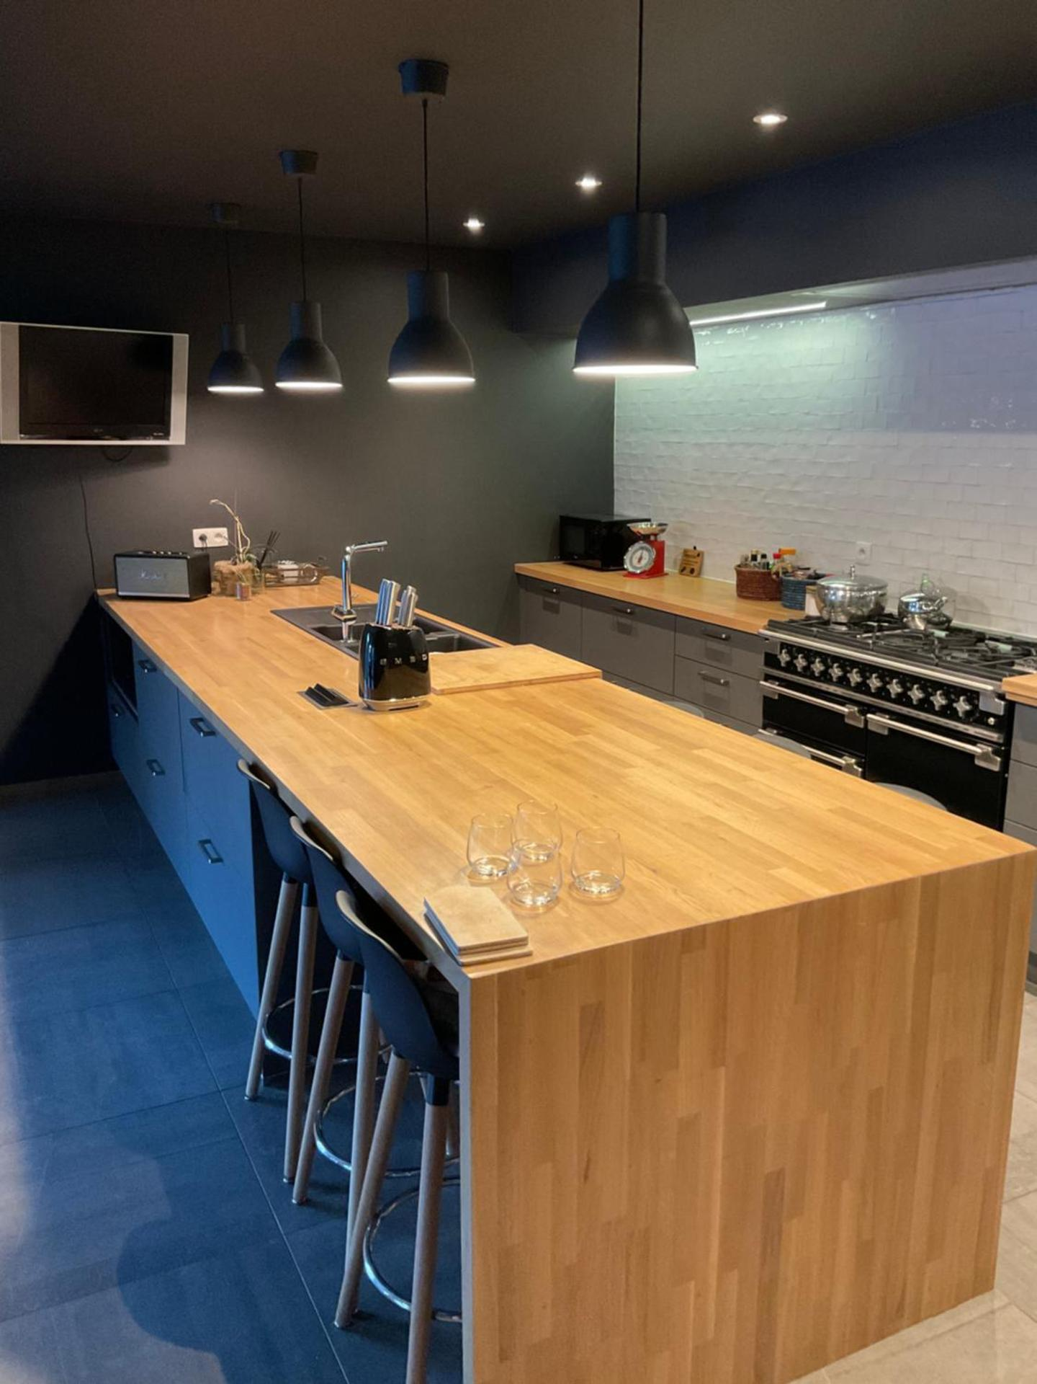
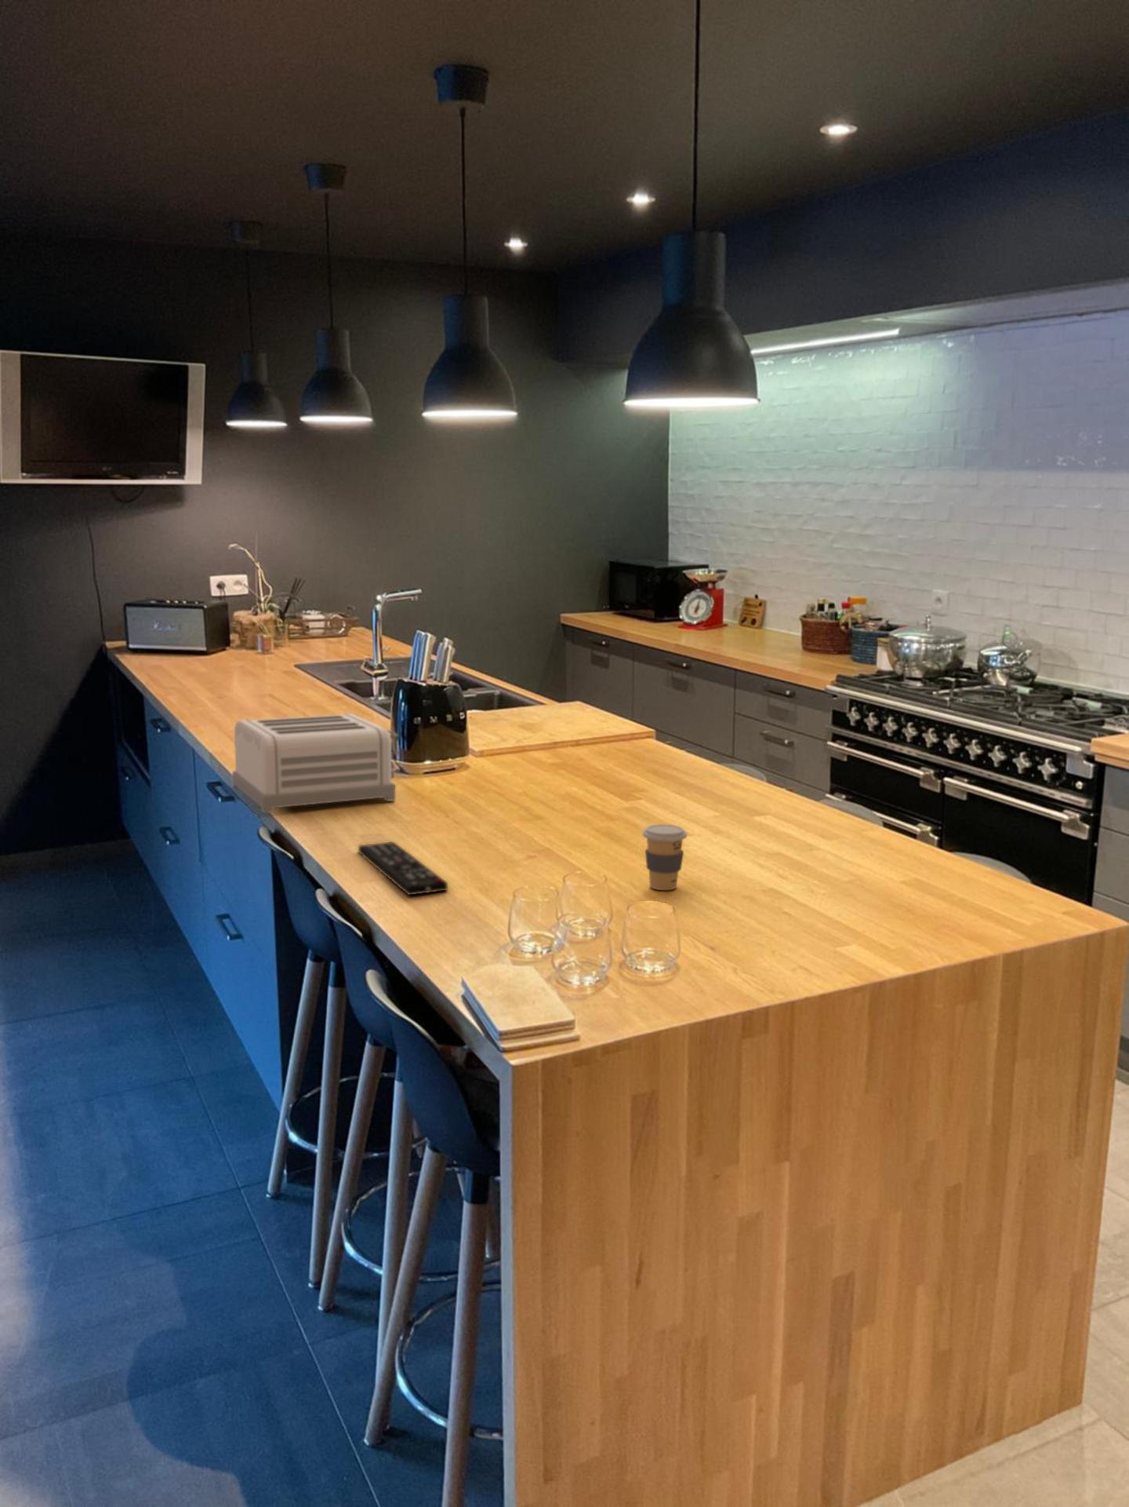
+ remote control (401, 866)
+ coffee cup (663, 857)
+ toaster (320, 757)
